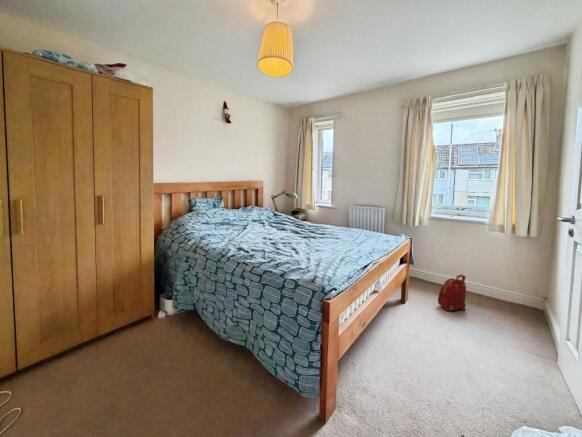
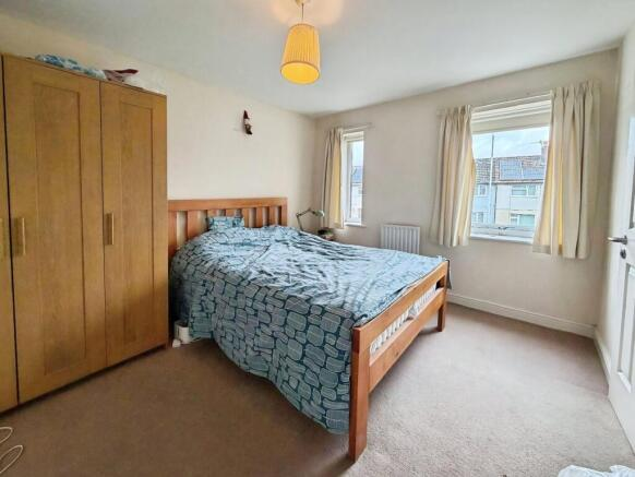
- backpack (453, 290)
